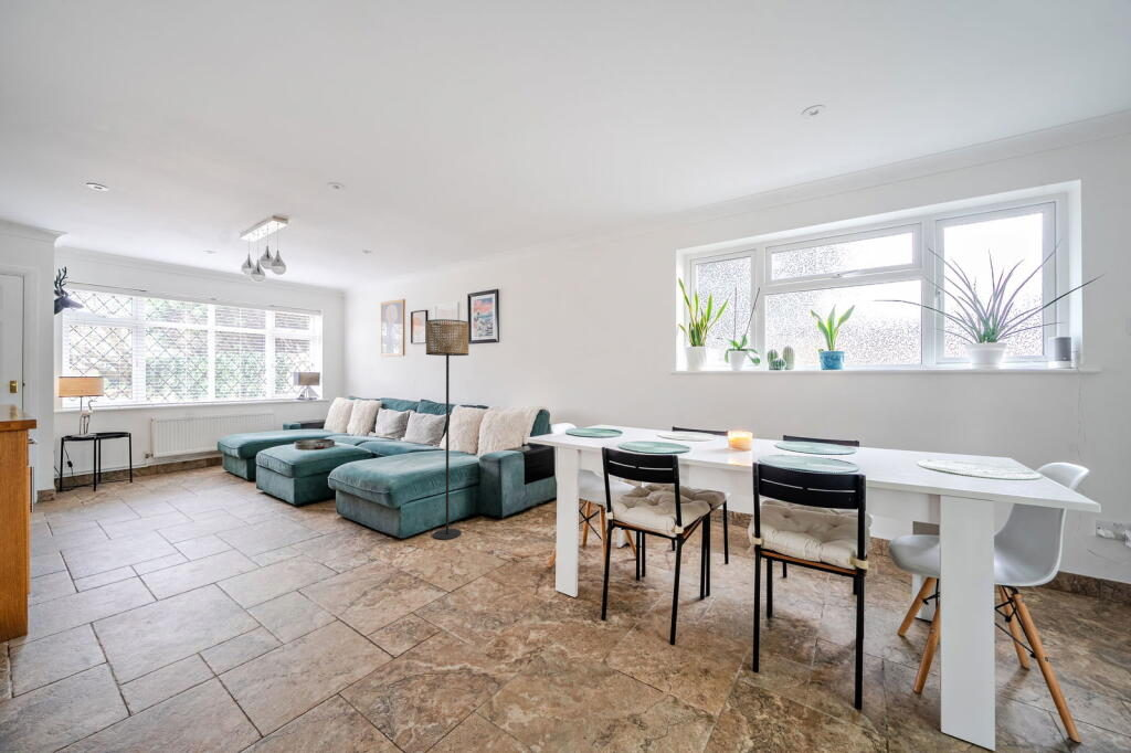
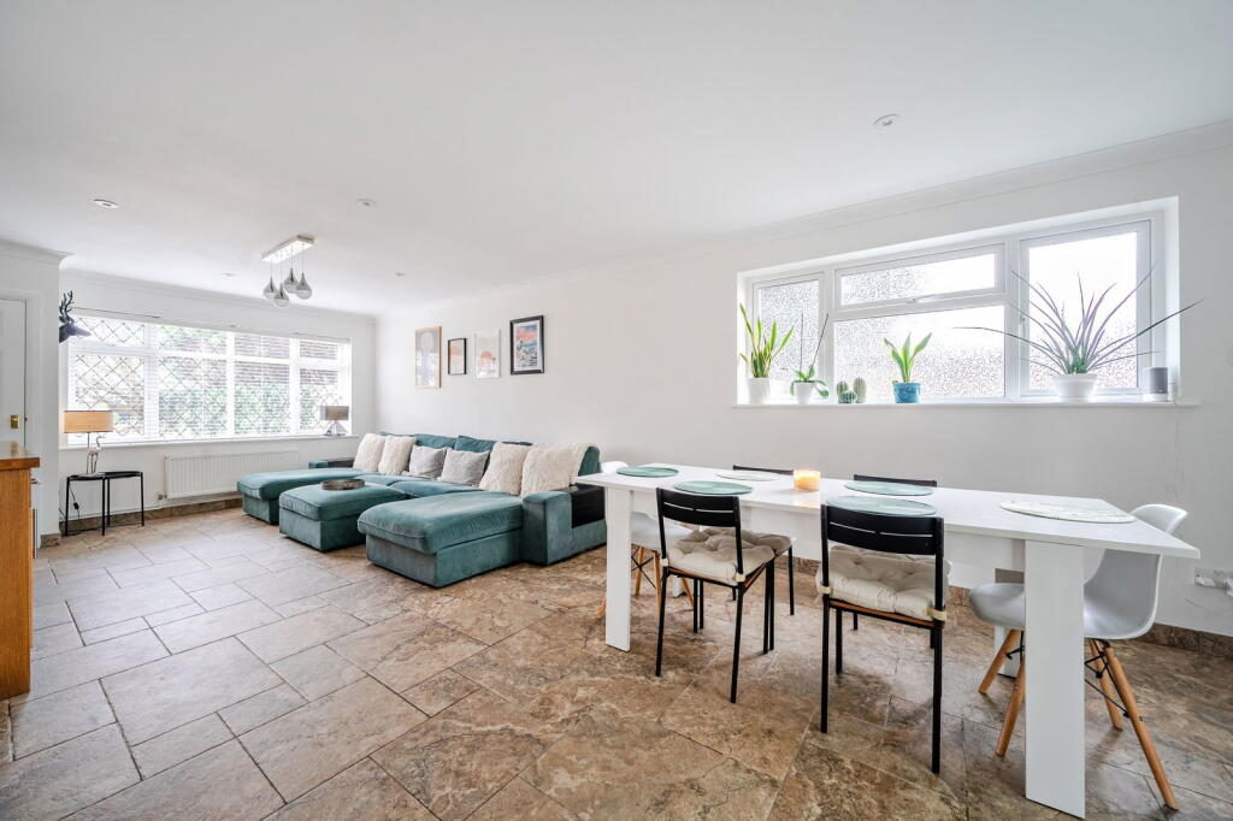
- floor lamp (447, 427)
